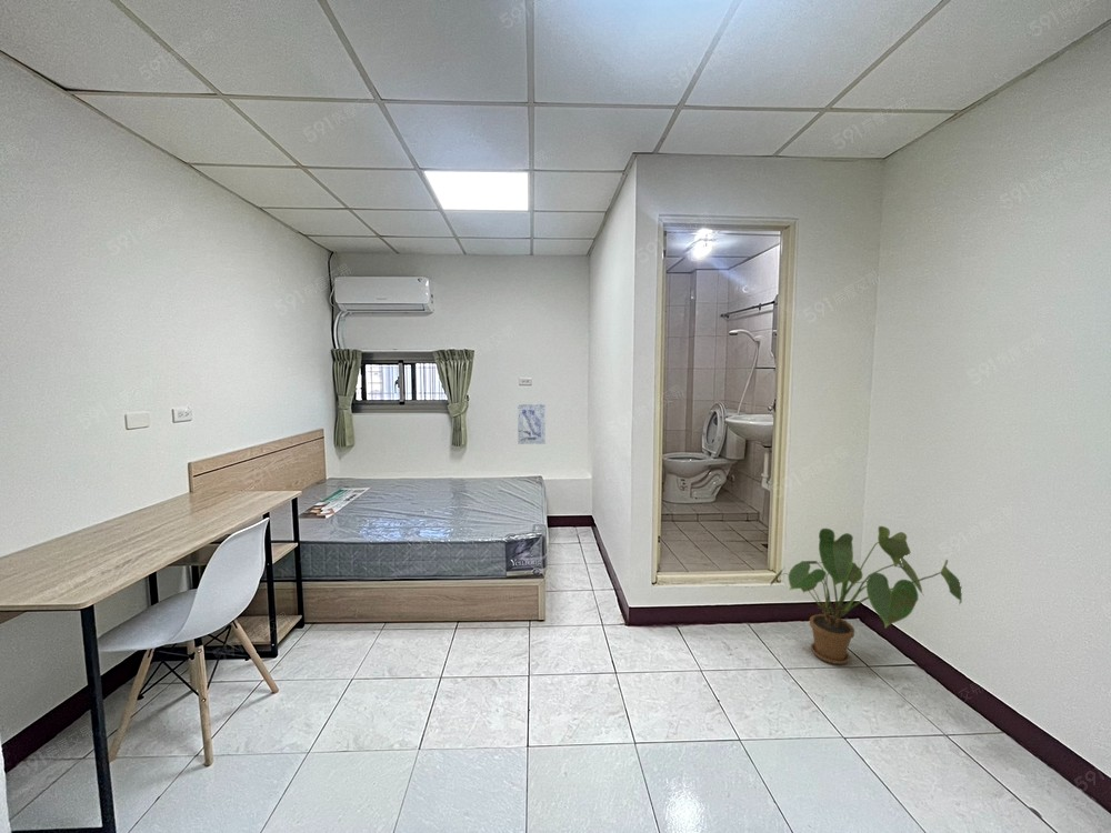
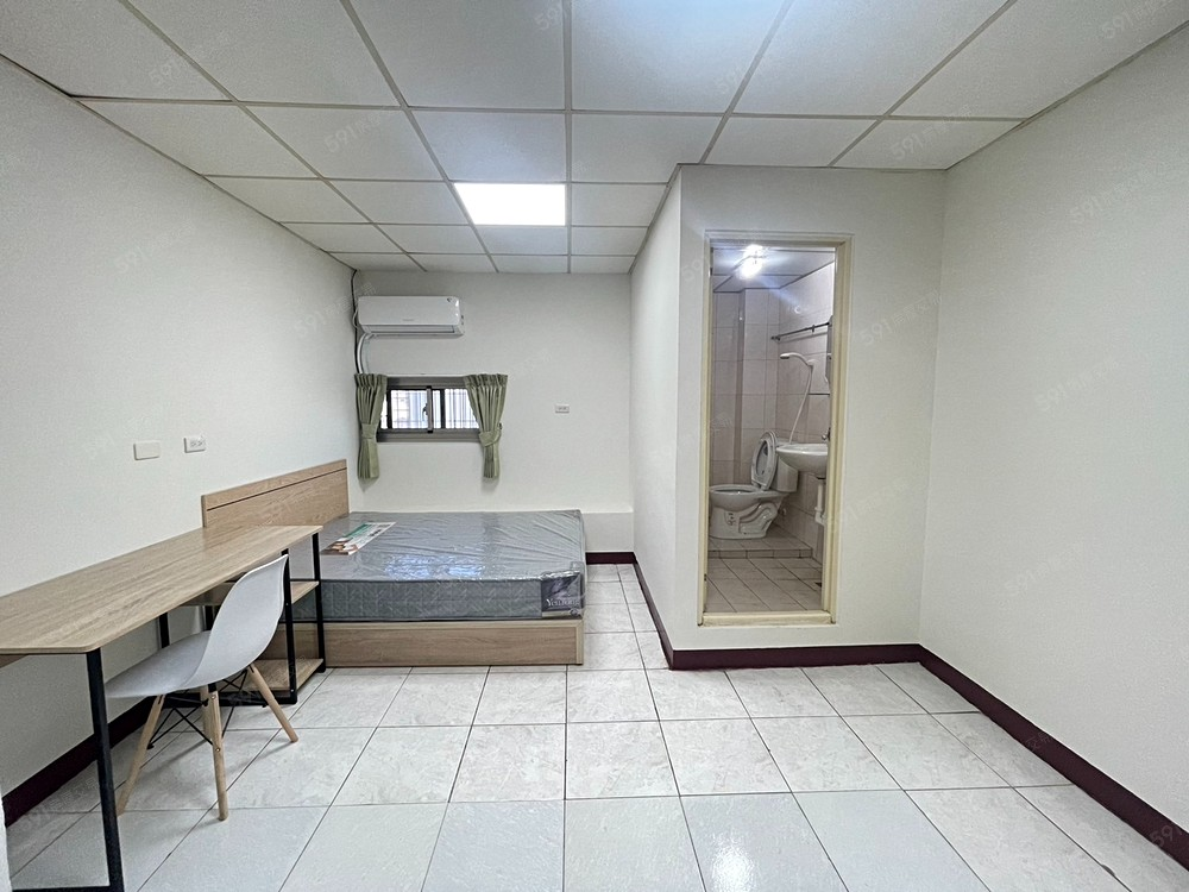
- wall art (531, 423)
- house plant (857, 595)
